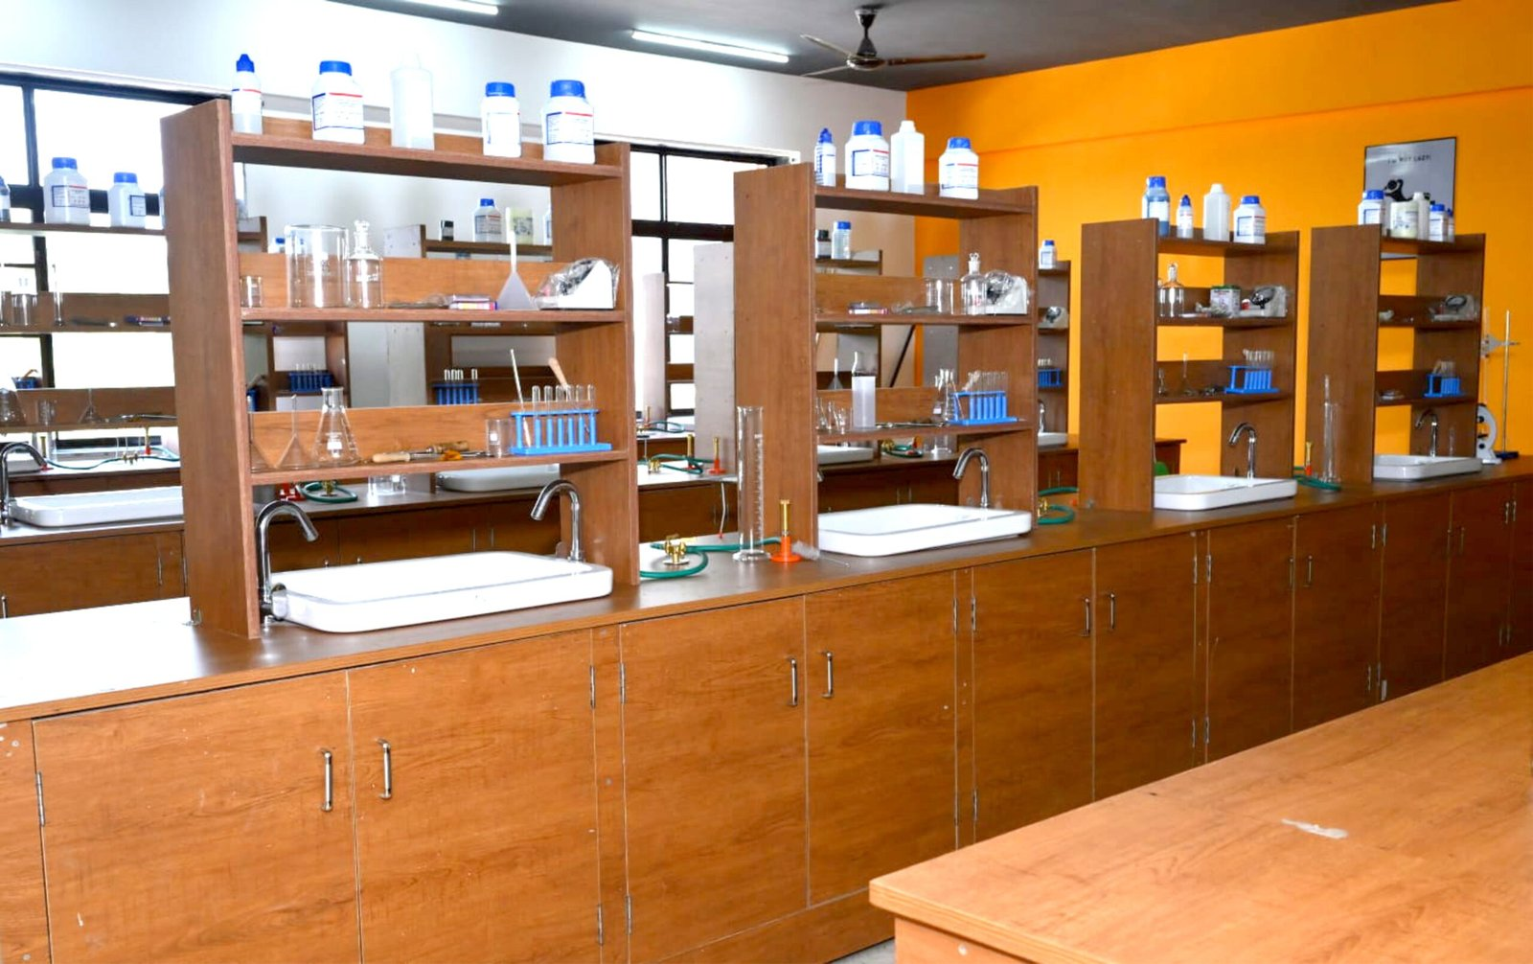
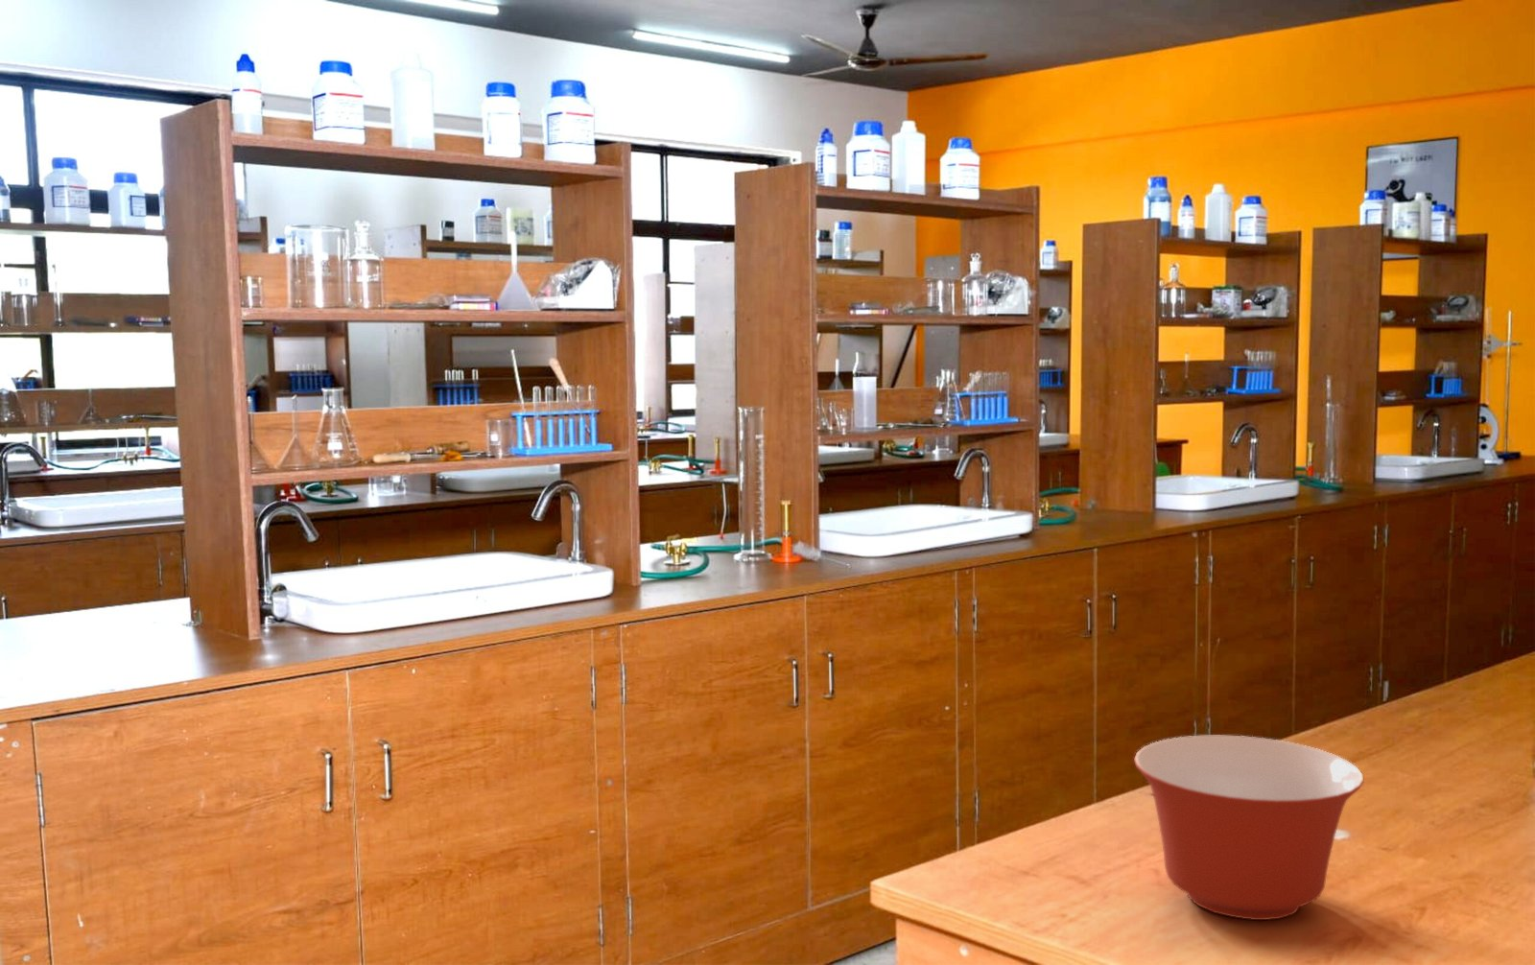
+ mixing bowl (1244, 832)
